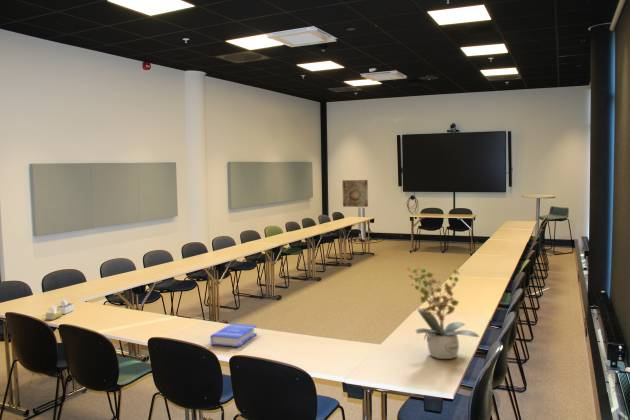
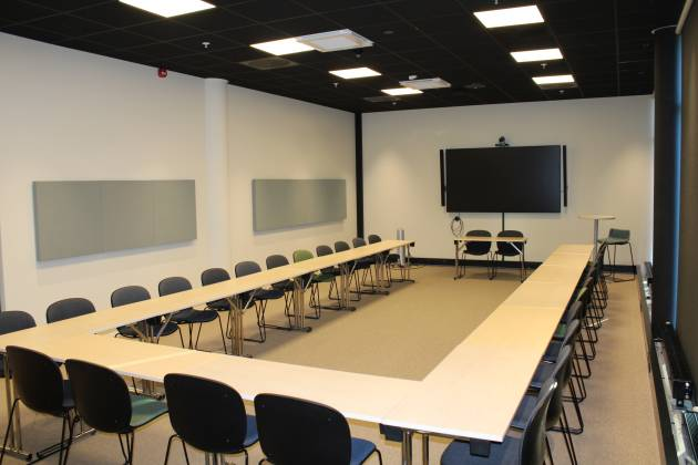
- potted plant (437, 312)
- book (234, 334)
- tissue box (60, 308)
- wall art (355, 193)
